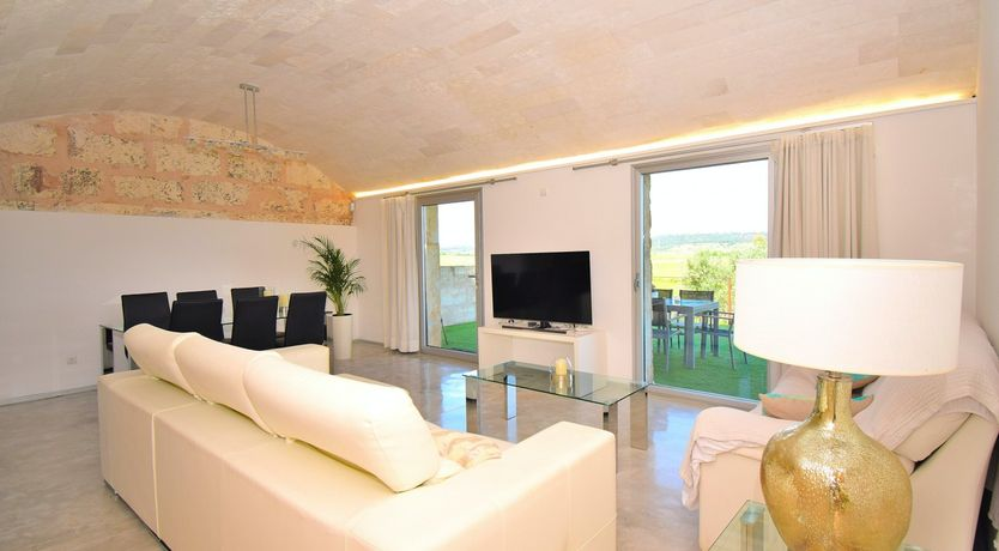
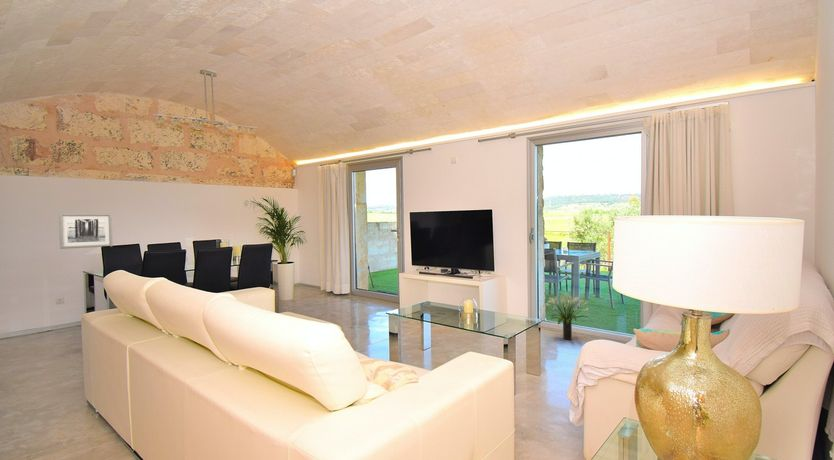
+ wall art (86, 230)
+ potted plant (568, 316)
